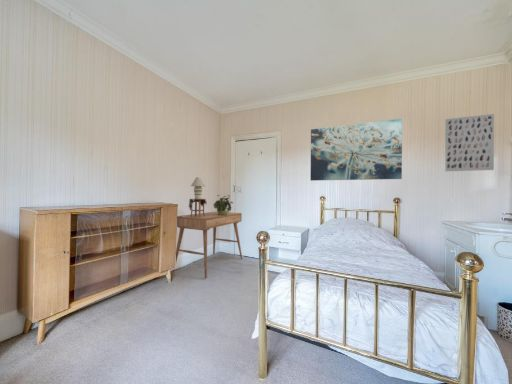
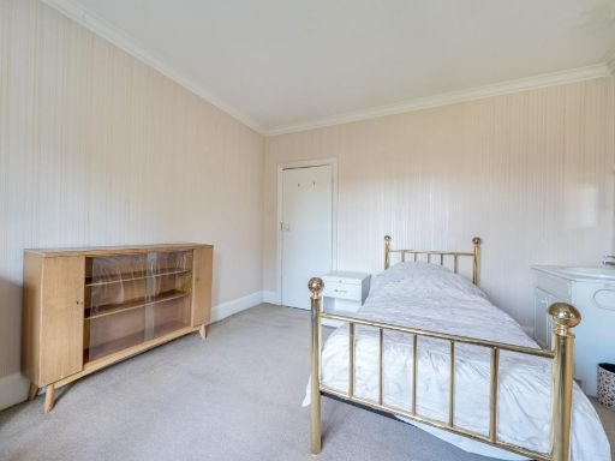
- desk (213, 239)
- wall art (352, 152)
- potted plant (221, 204)
- table lamp (195, 196)
- wall art (468, 143)
